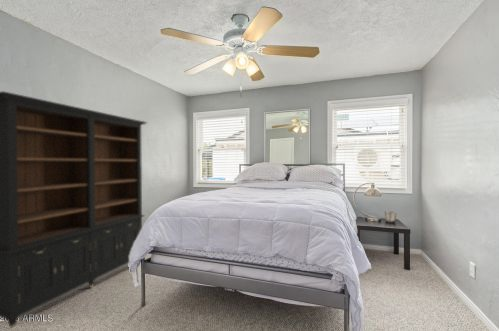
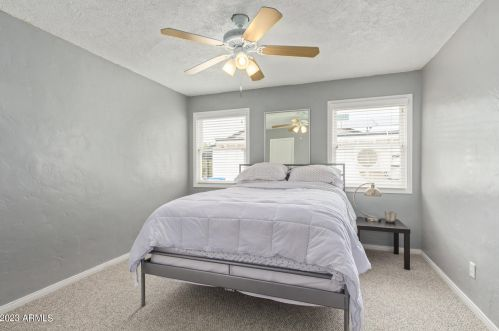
- bookcase (82, 197)
